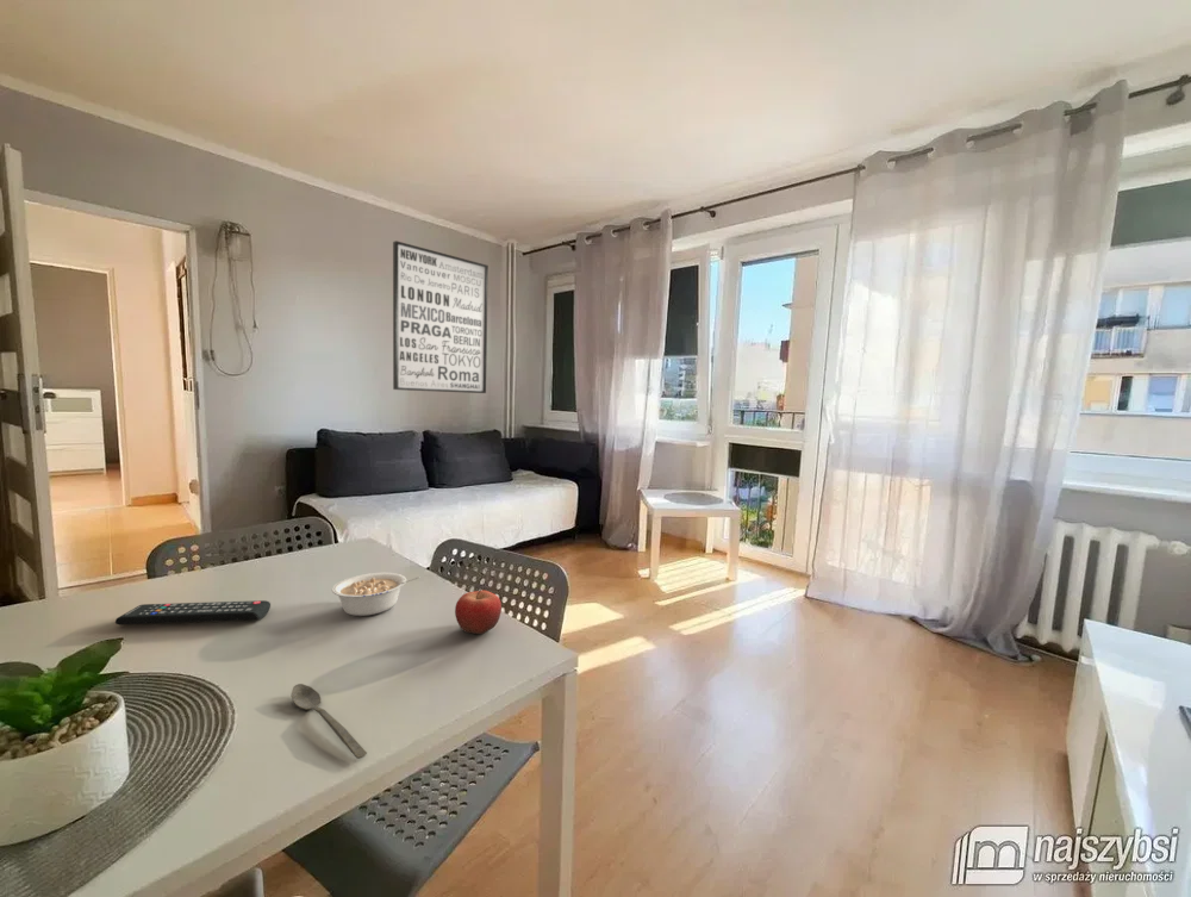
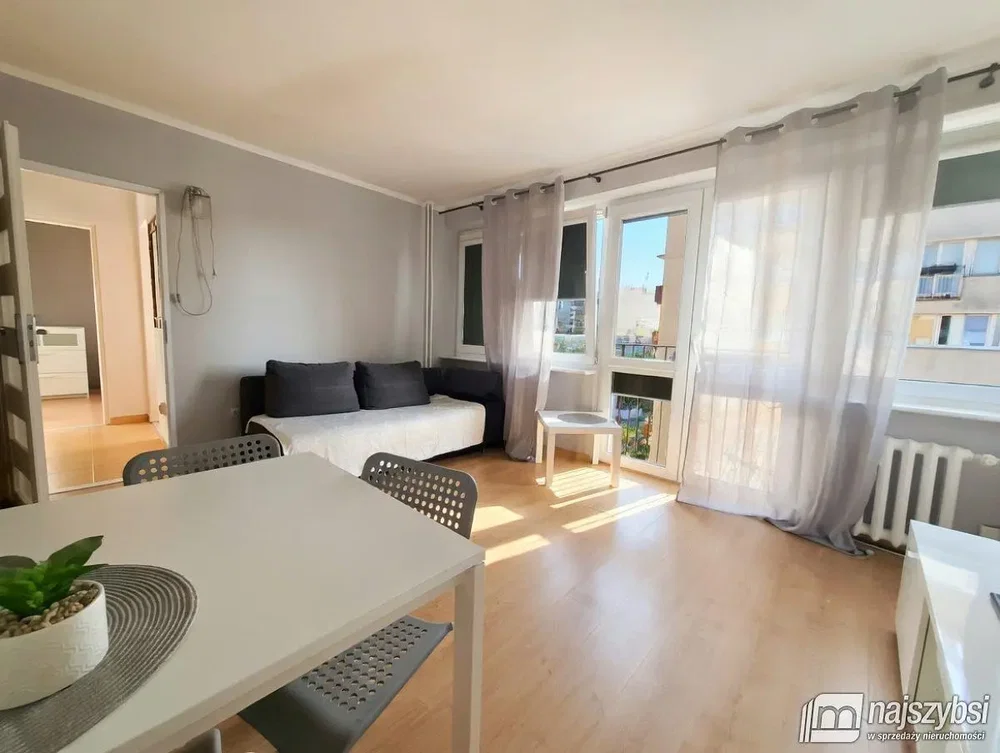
- spoon (326, 717)
- wall art (443, 323)
- remote control (197, 612)
- legume (373, 592)
- fruit (478, 608)
